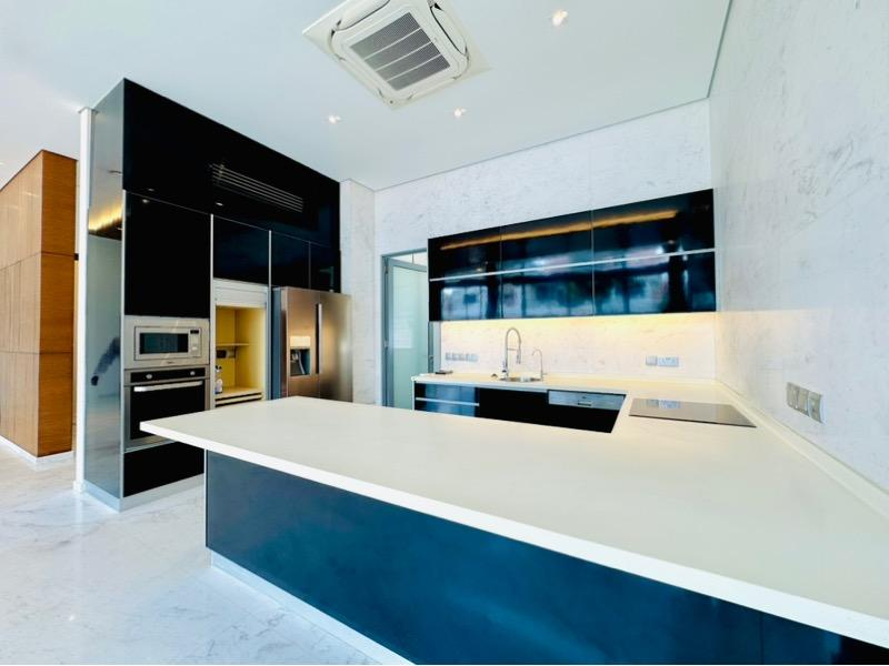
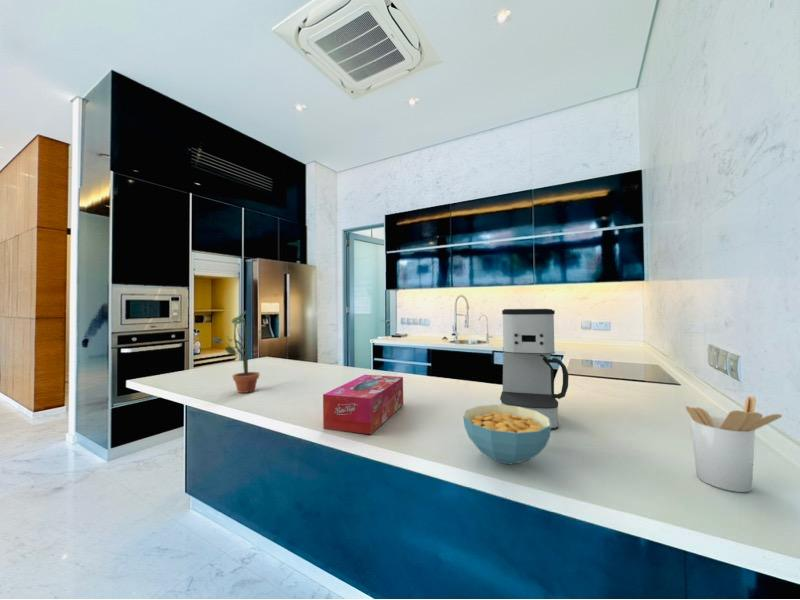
+ coffee maker (532, 363)
+ utensil holder (732, 442)
+ cereal bowl (506, 437)
+ potted plant (244, 350)
+ tissue box (367, 400)
